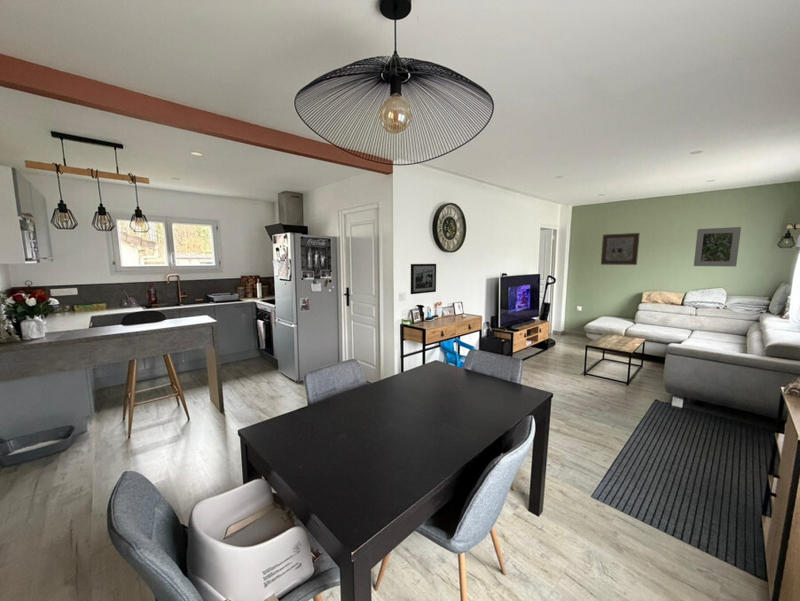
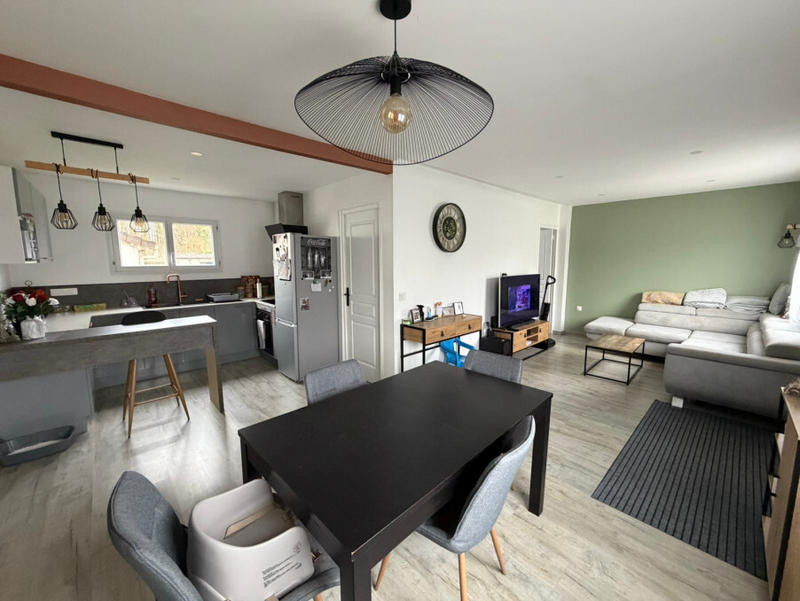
- picture frame (423, 278)
- wall art (619, 249)
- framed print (716, 247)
